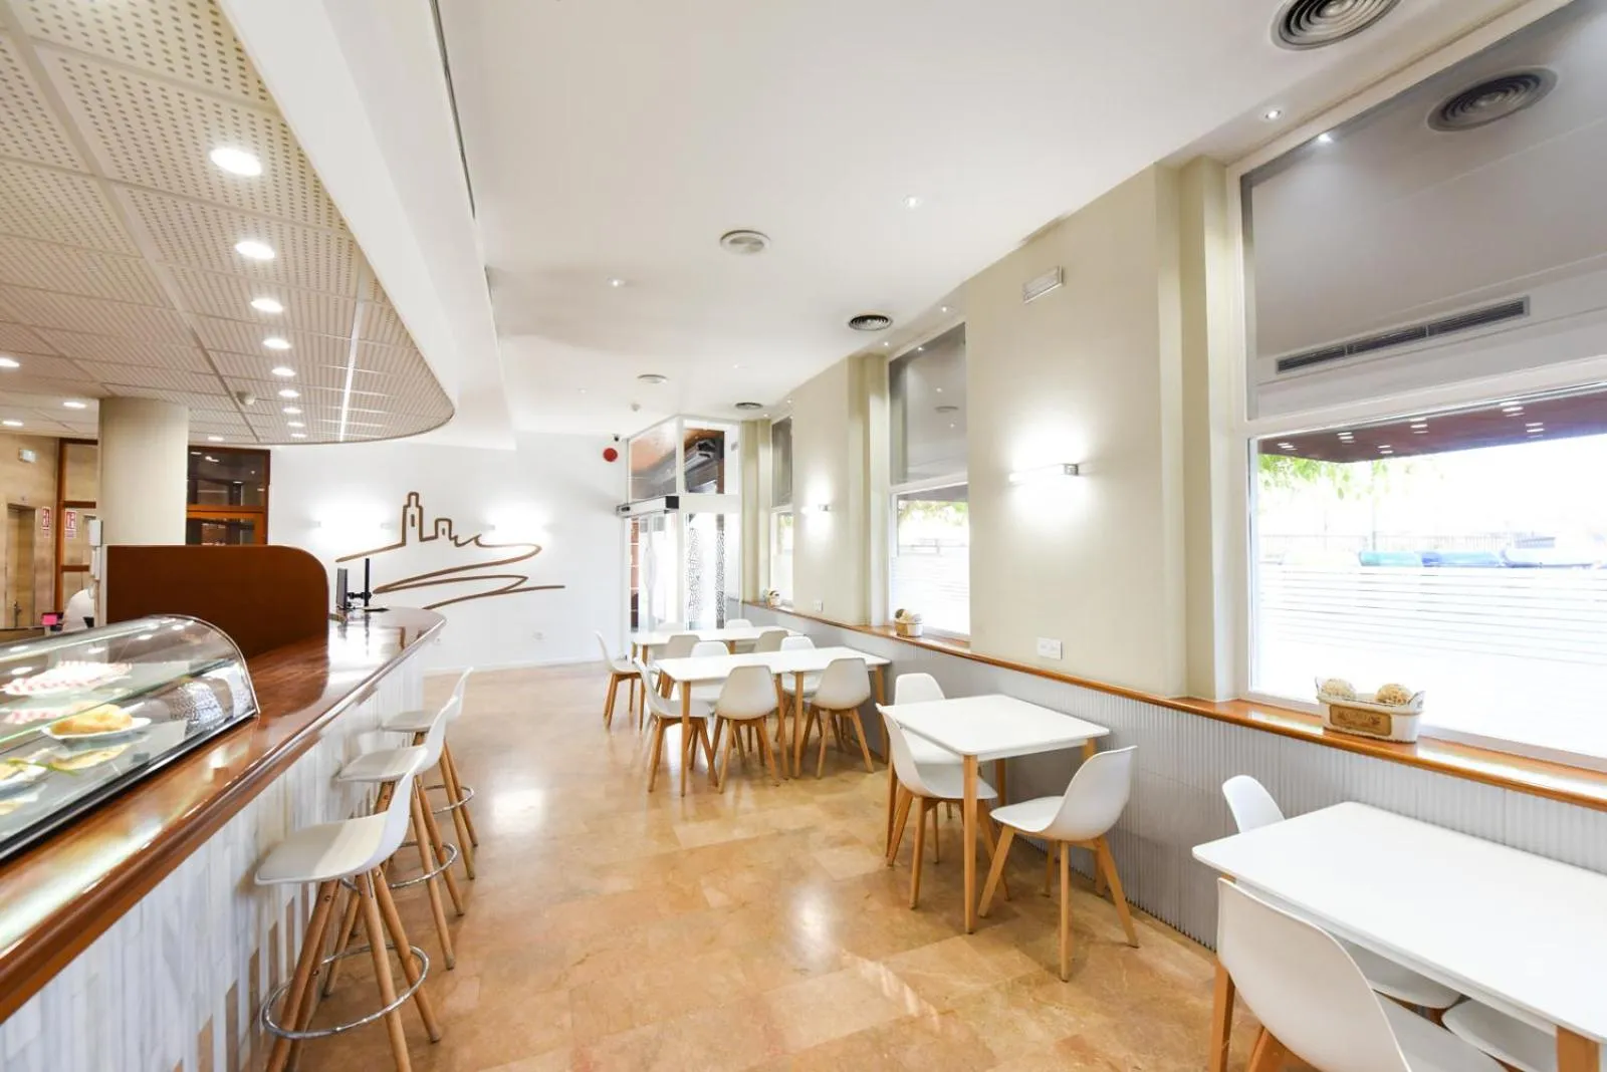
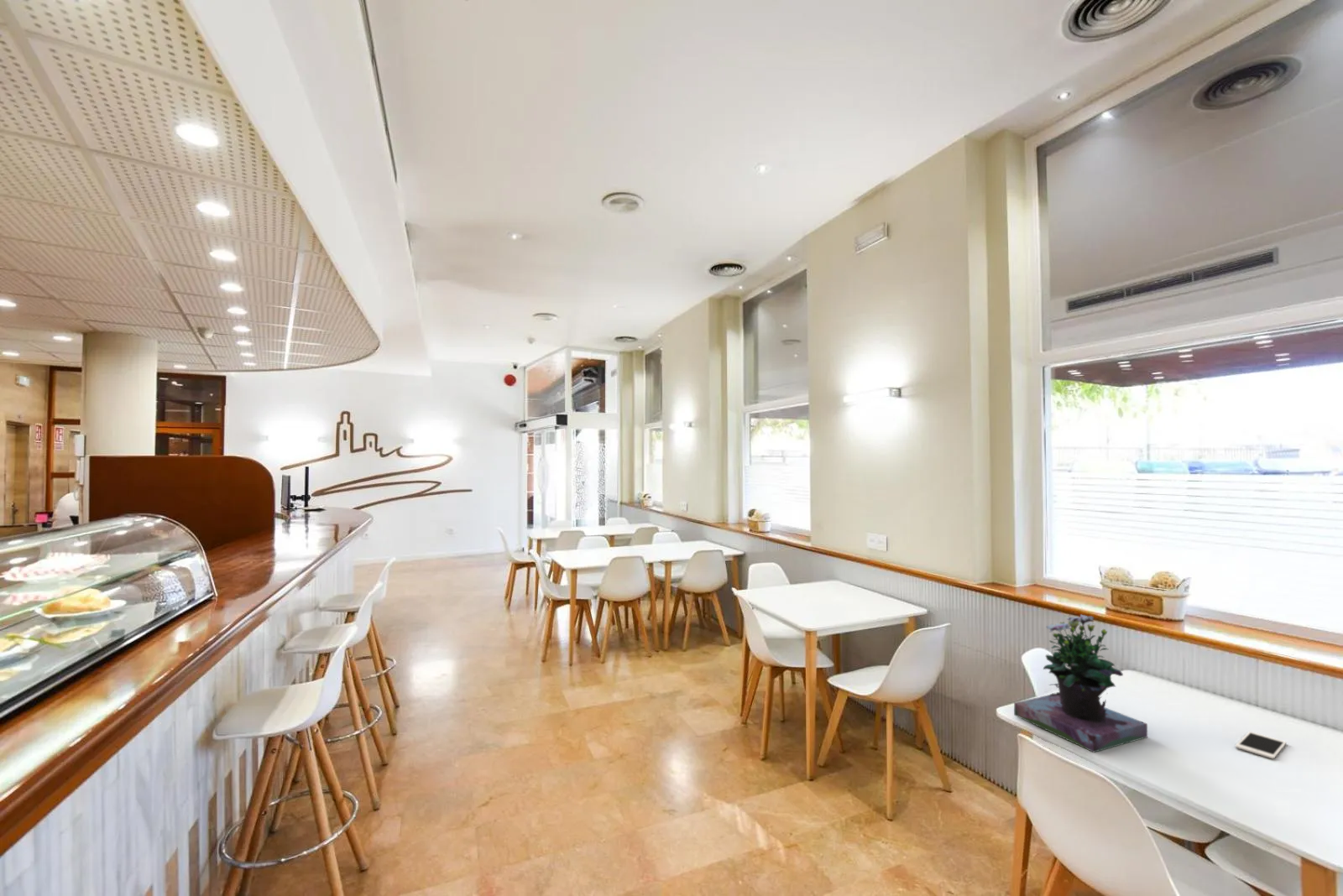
+ cell phone (1261, 744)
+ potted flower (1076, 671)
